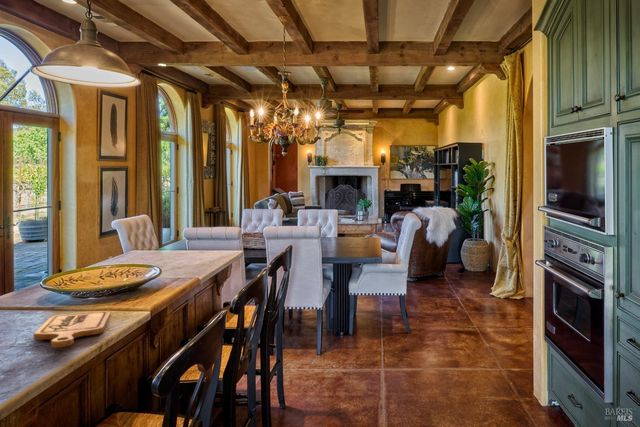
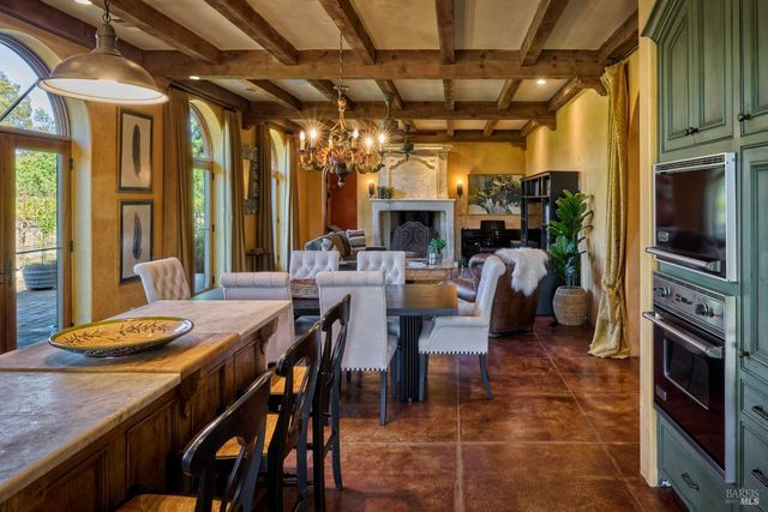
- cutting board (72, 328)
